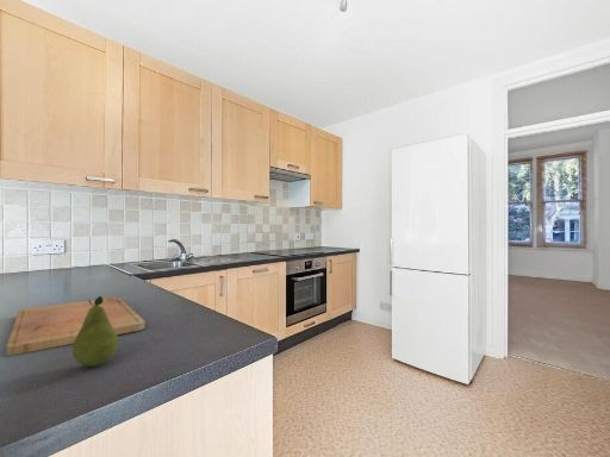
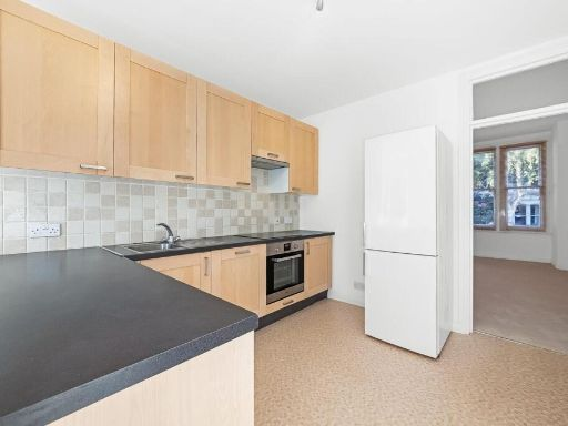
- cutting board (77, 318)
- fruit (95, 330)
